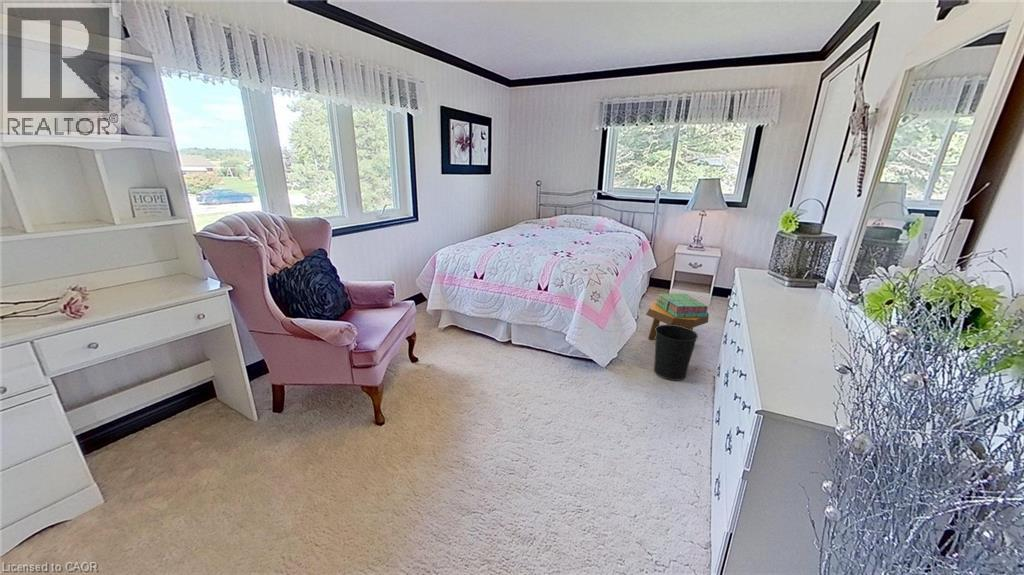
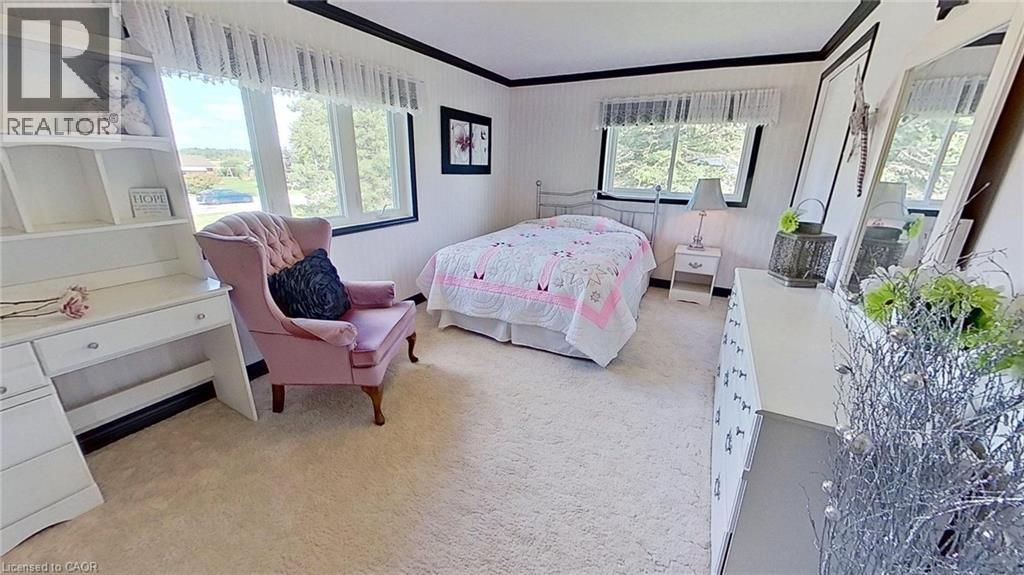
- footstool (675, 324)
- wastebasket (672, 352)
- stack of books (681, 304)
